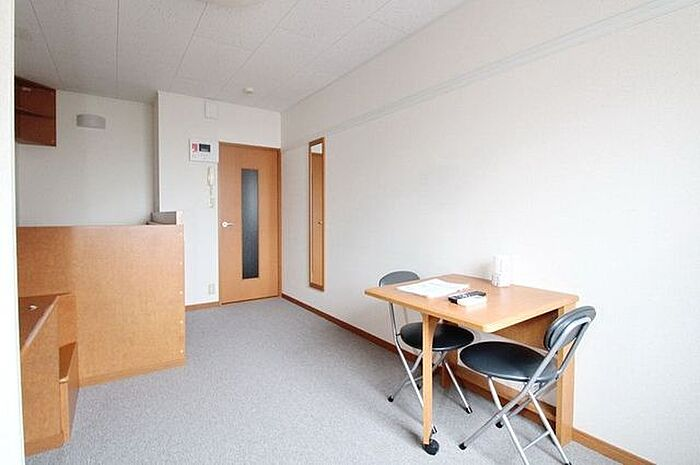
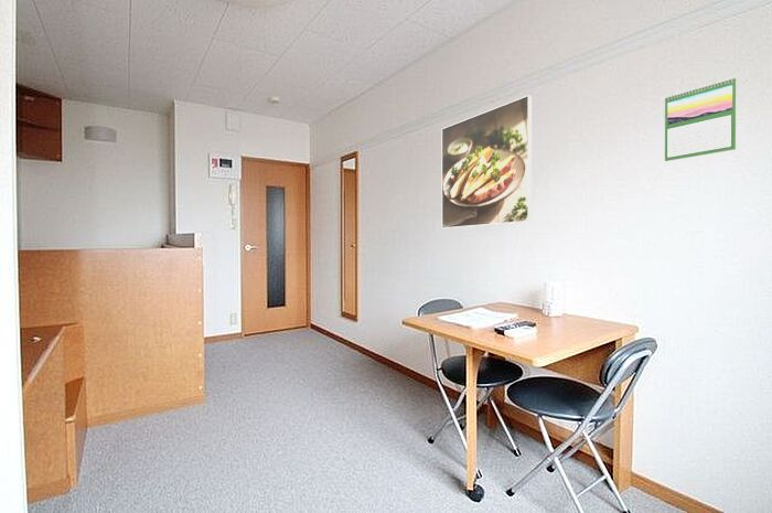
+ calendar (698, 120)
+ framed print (481, 170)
